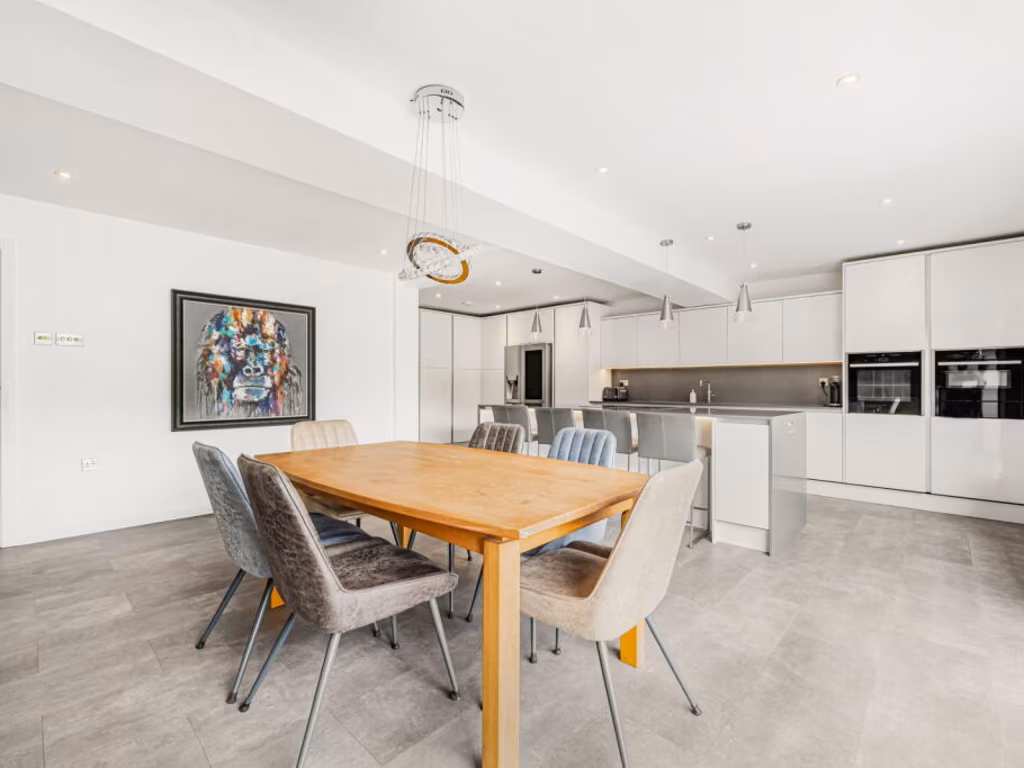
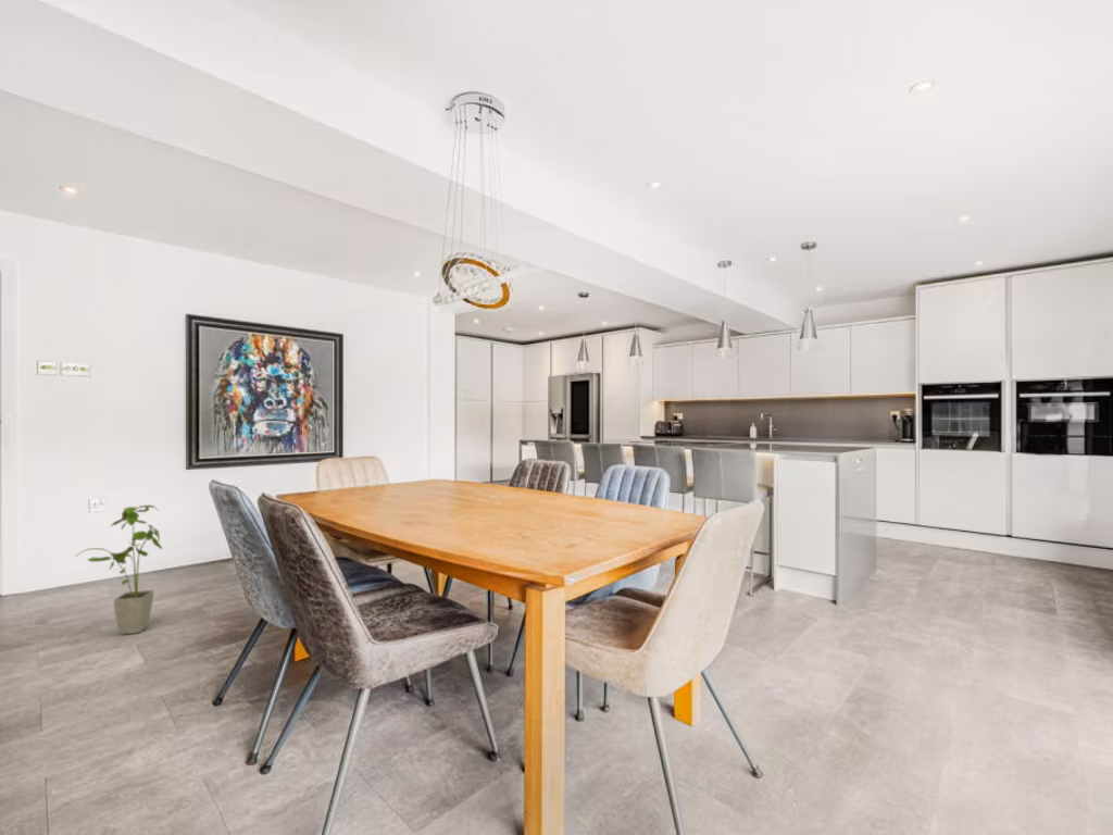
+ house plant (125, 568)
